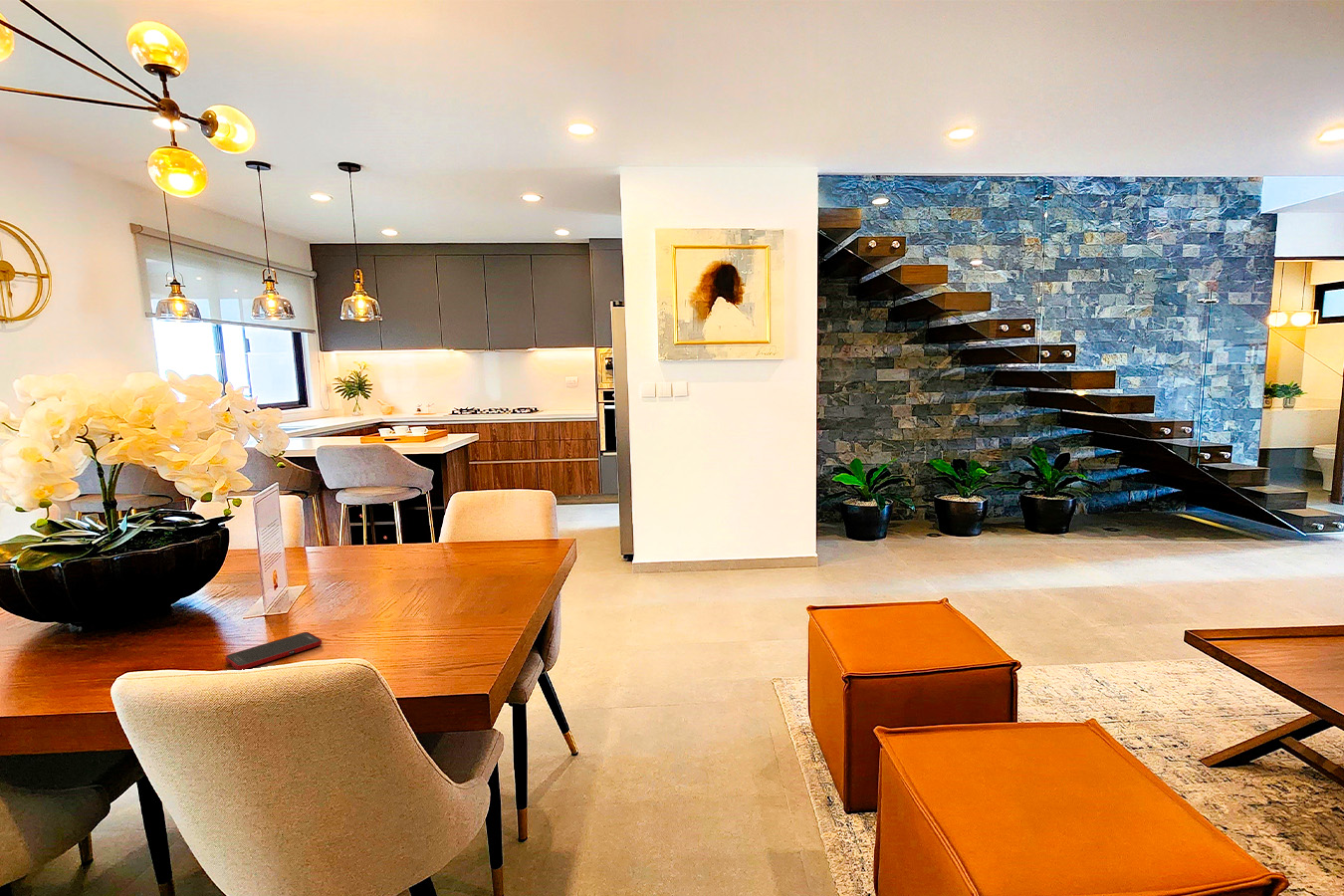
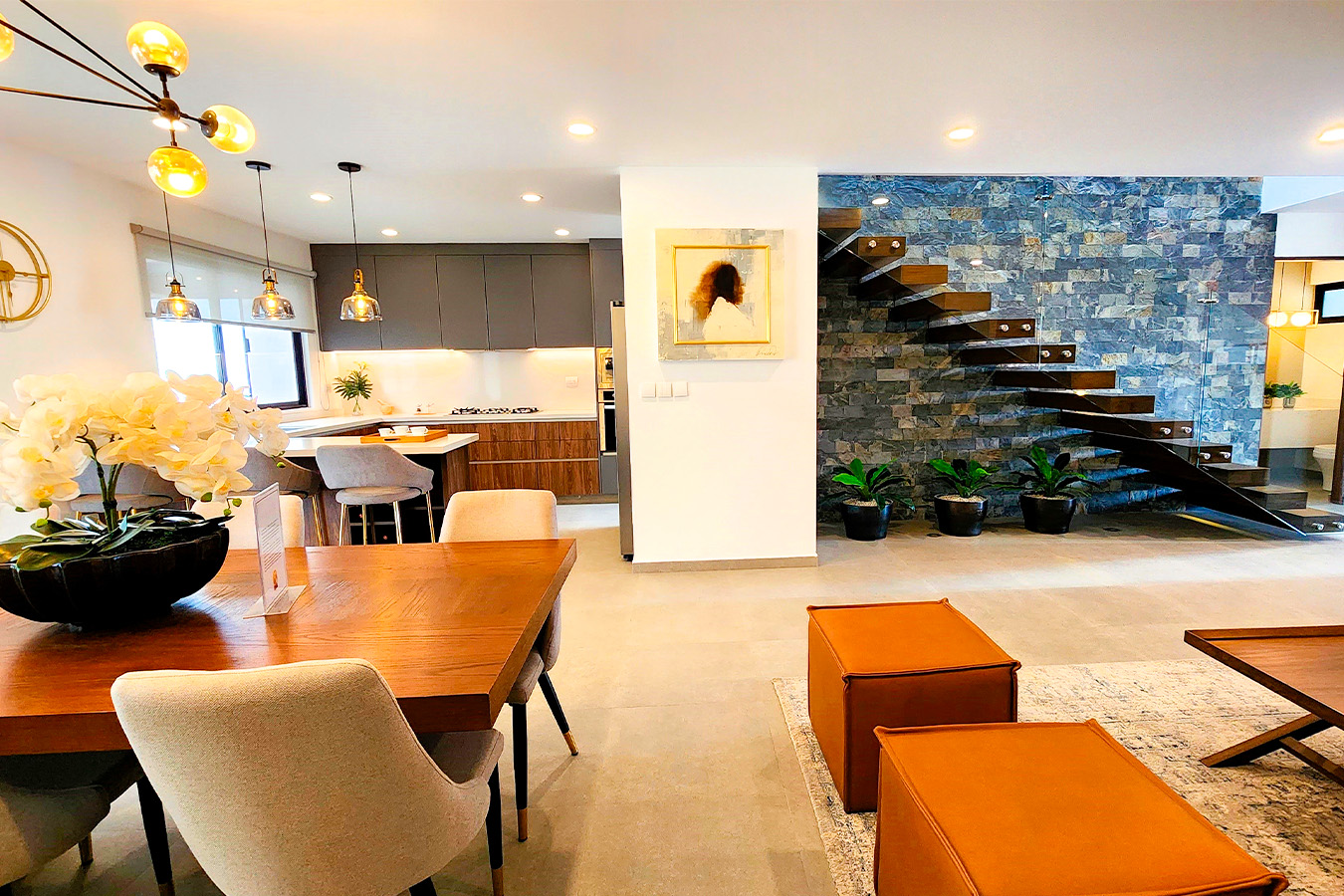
- cell phone (275, 650)
